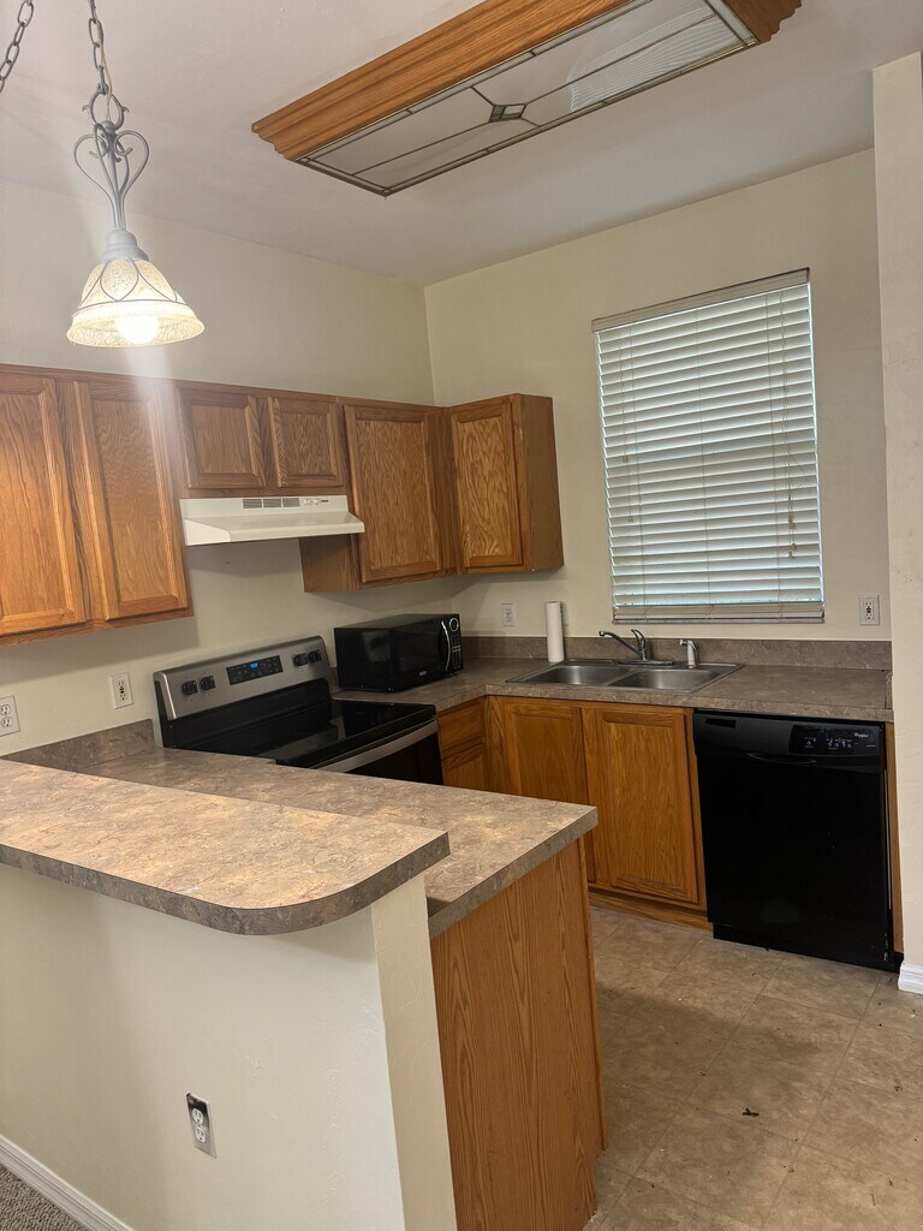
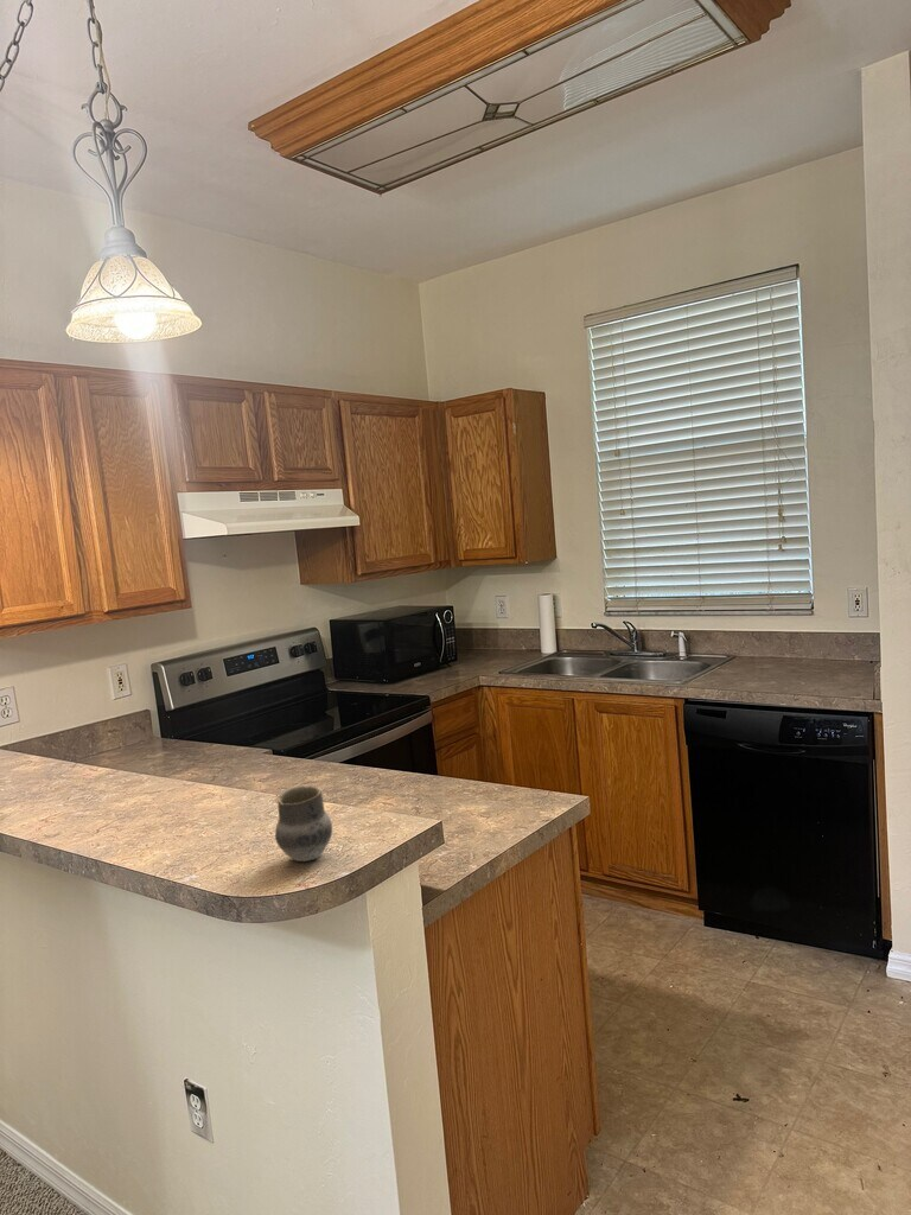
+ cup (300, 822)
